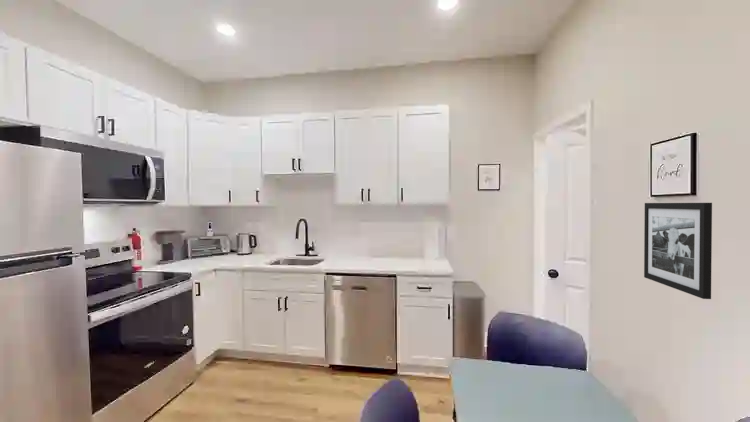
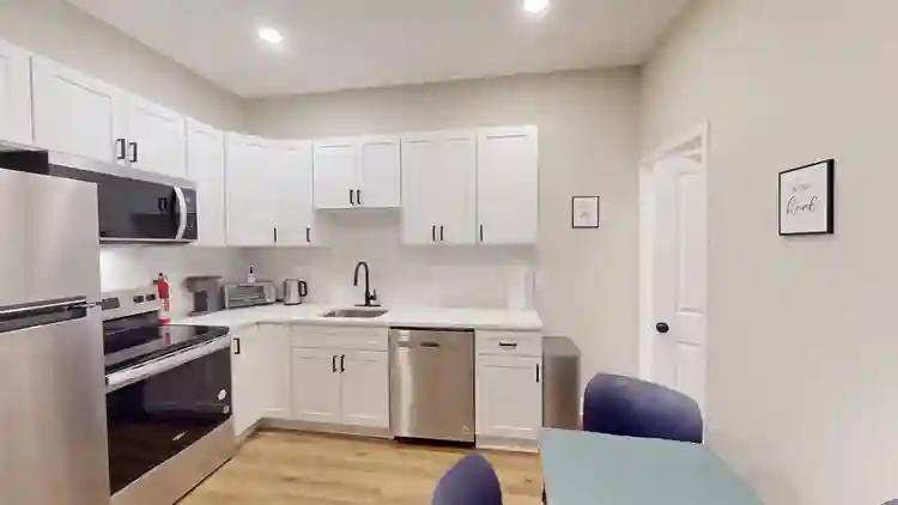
- picture frame (673, 244)
